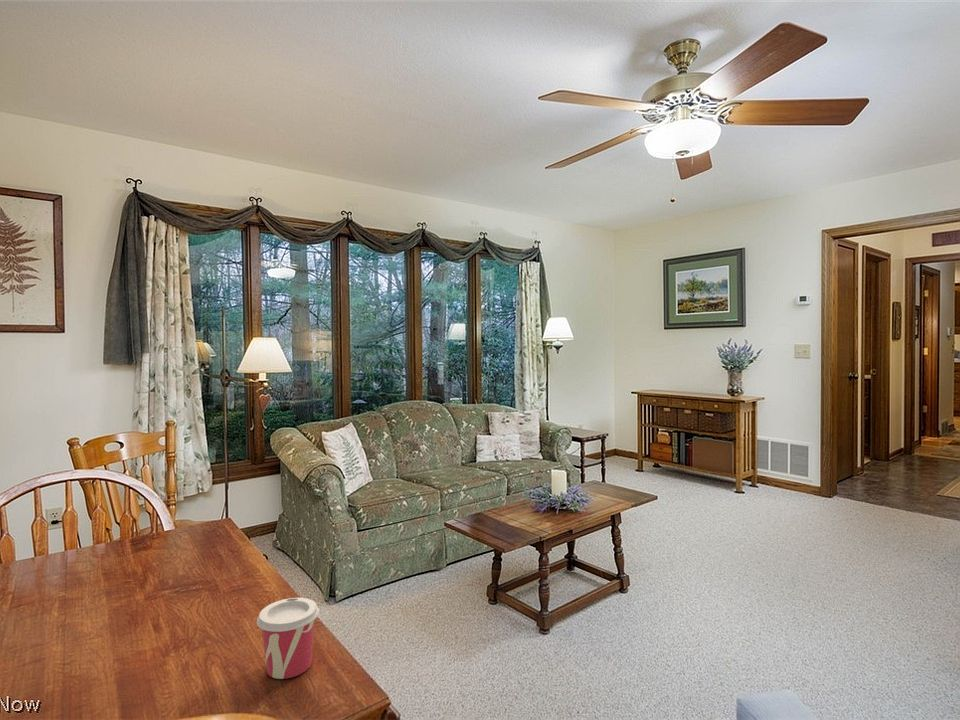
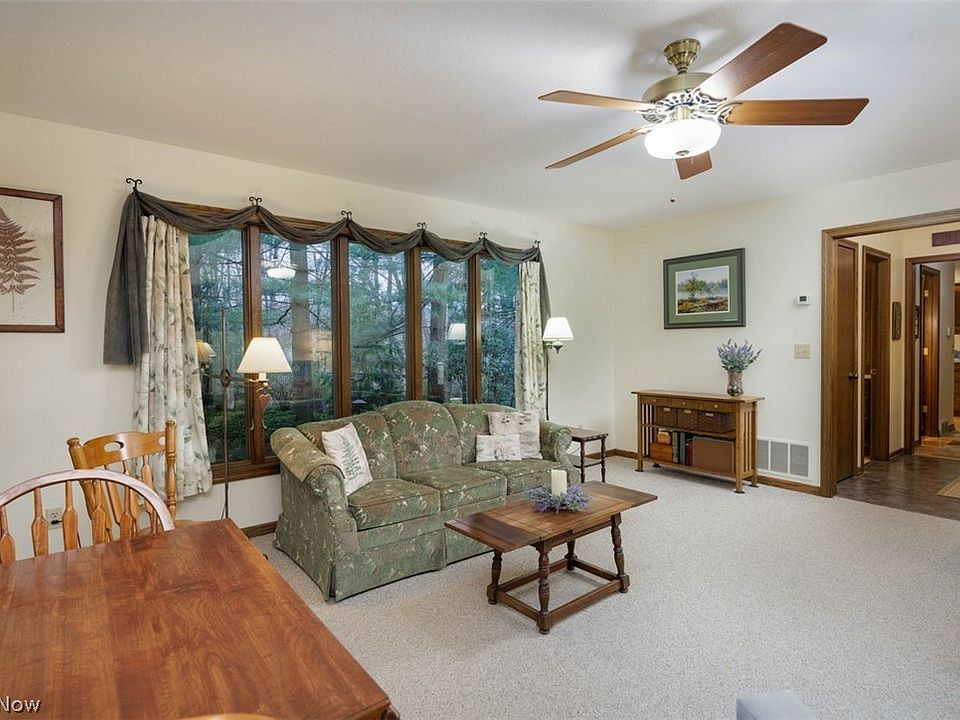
- cup (288, 638)
